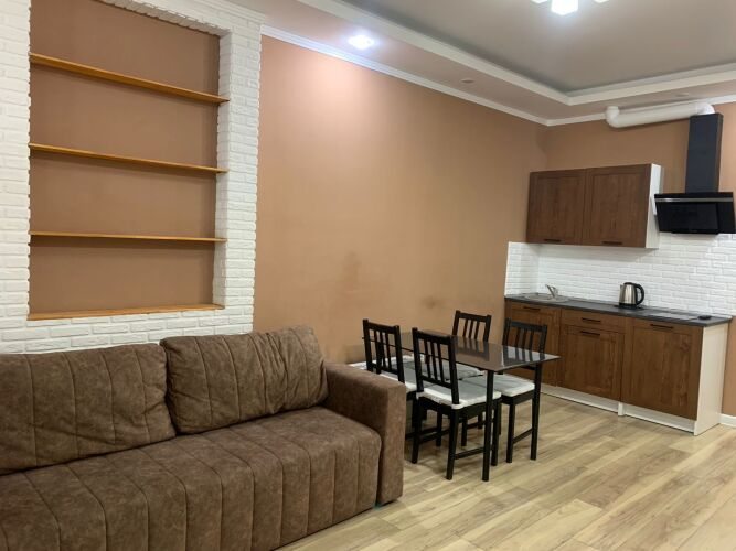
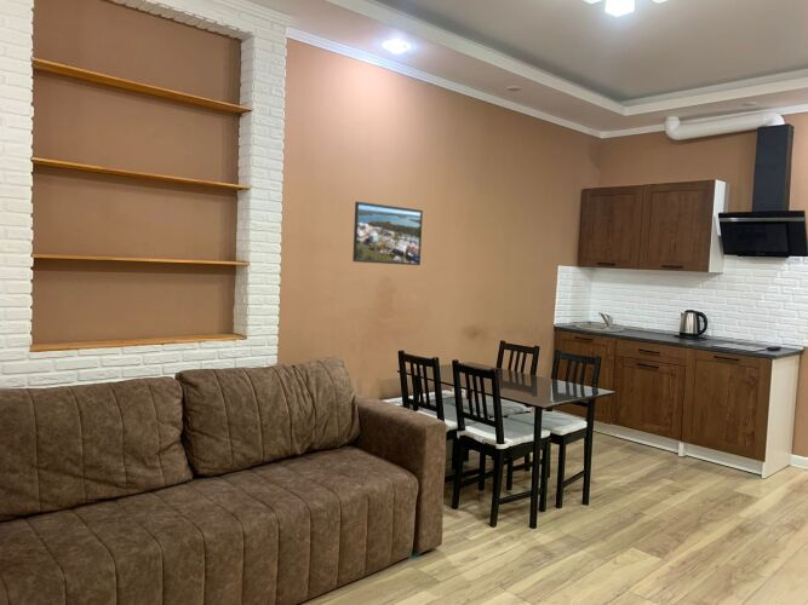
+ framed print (389, 235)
